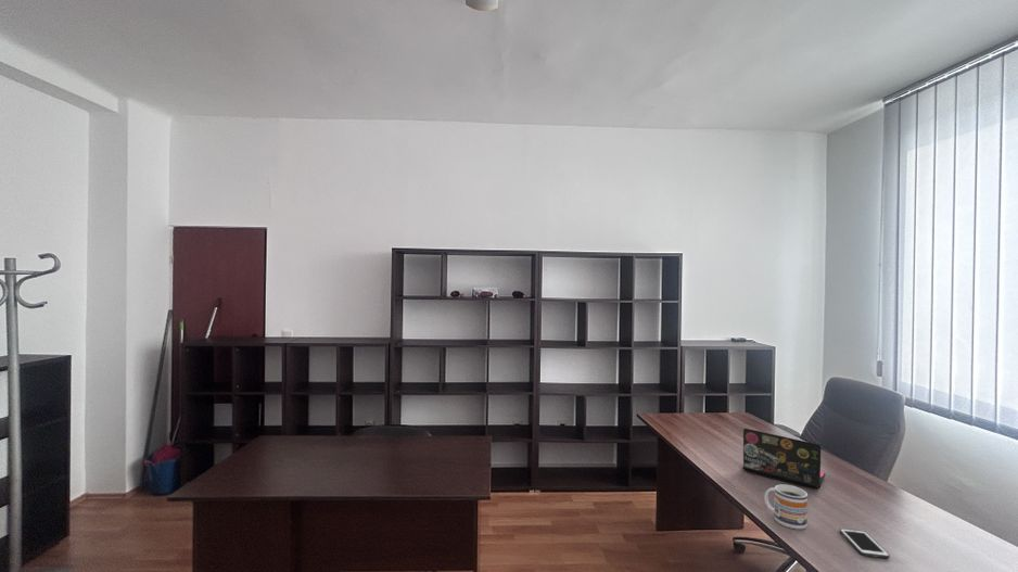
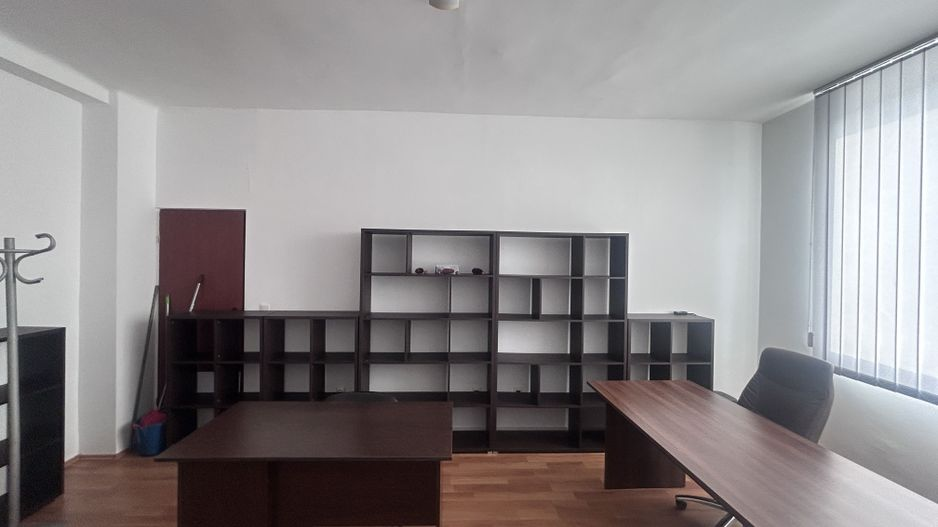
- mug (787, 504)
- laptop (784, 453)
- cell phone (863, 543)
